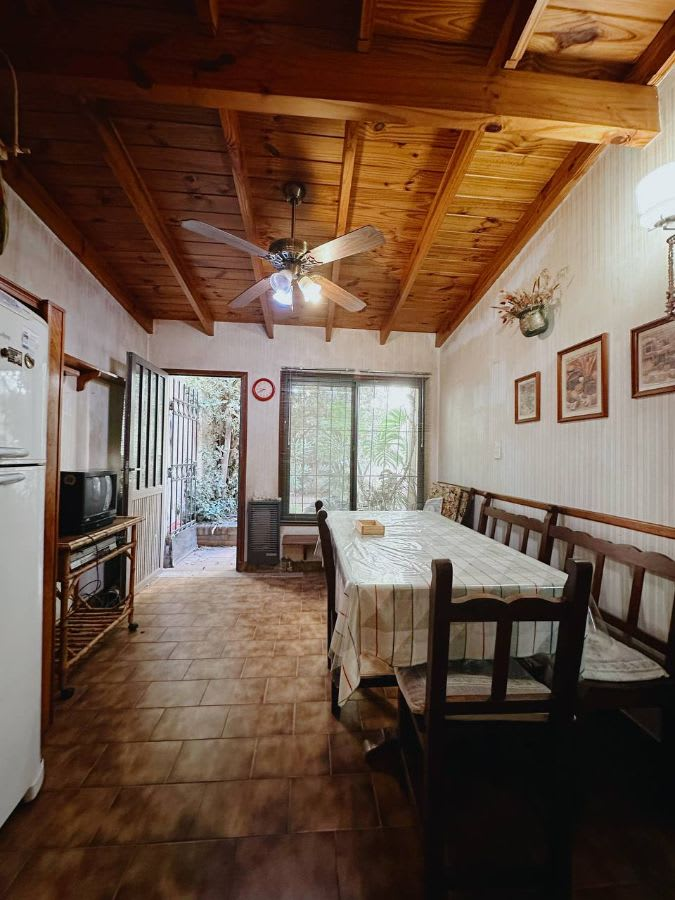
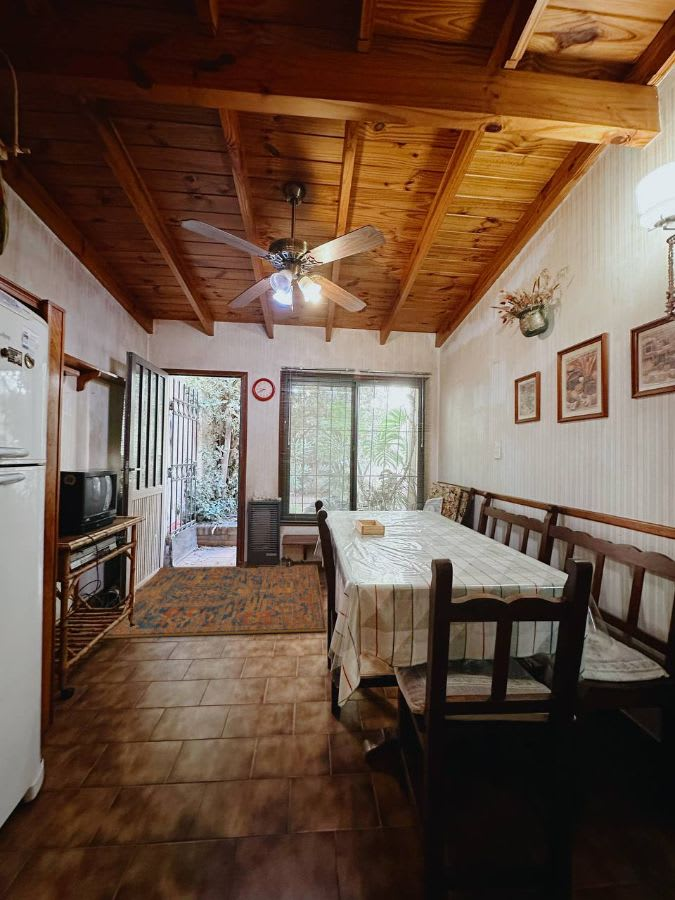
+ rug (198, 593)
